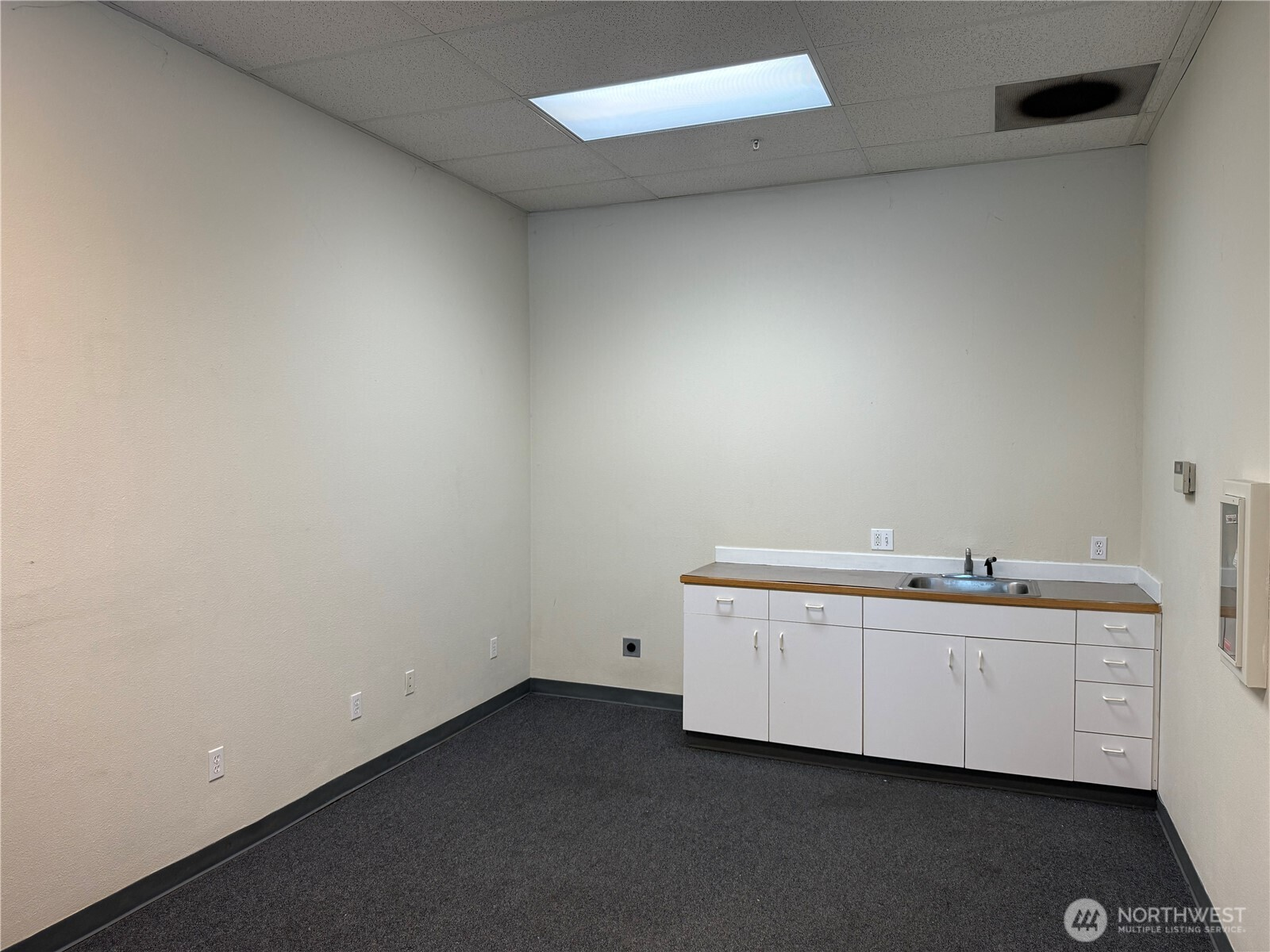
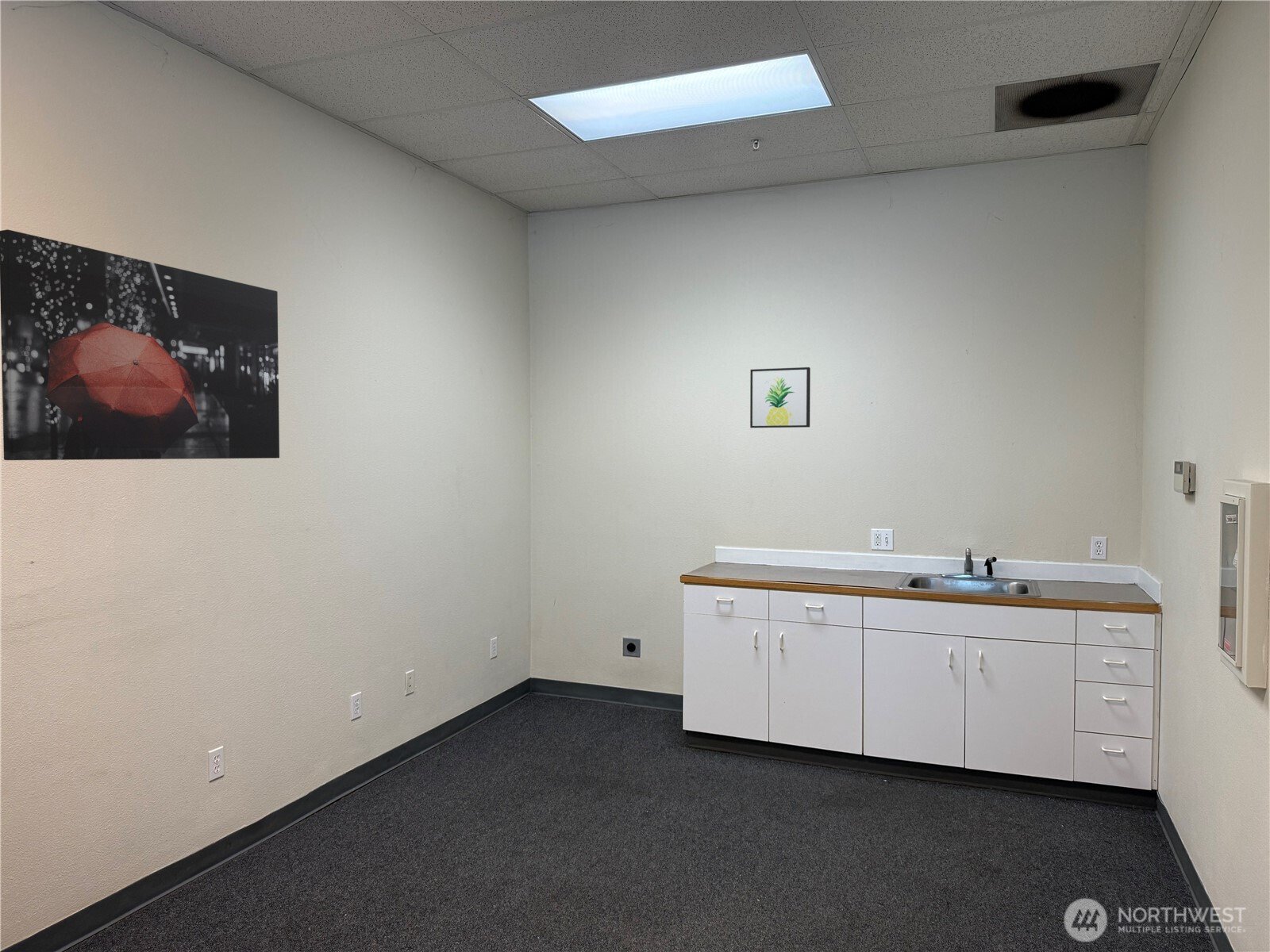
+ wall art (161, 363)
+ wall art (779, 397)
